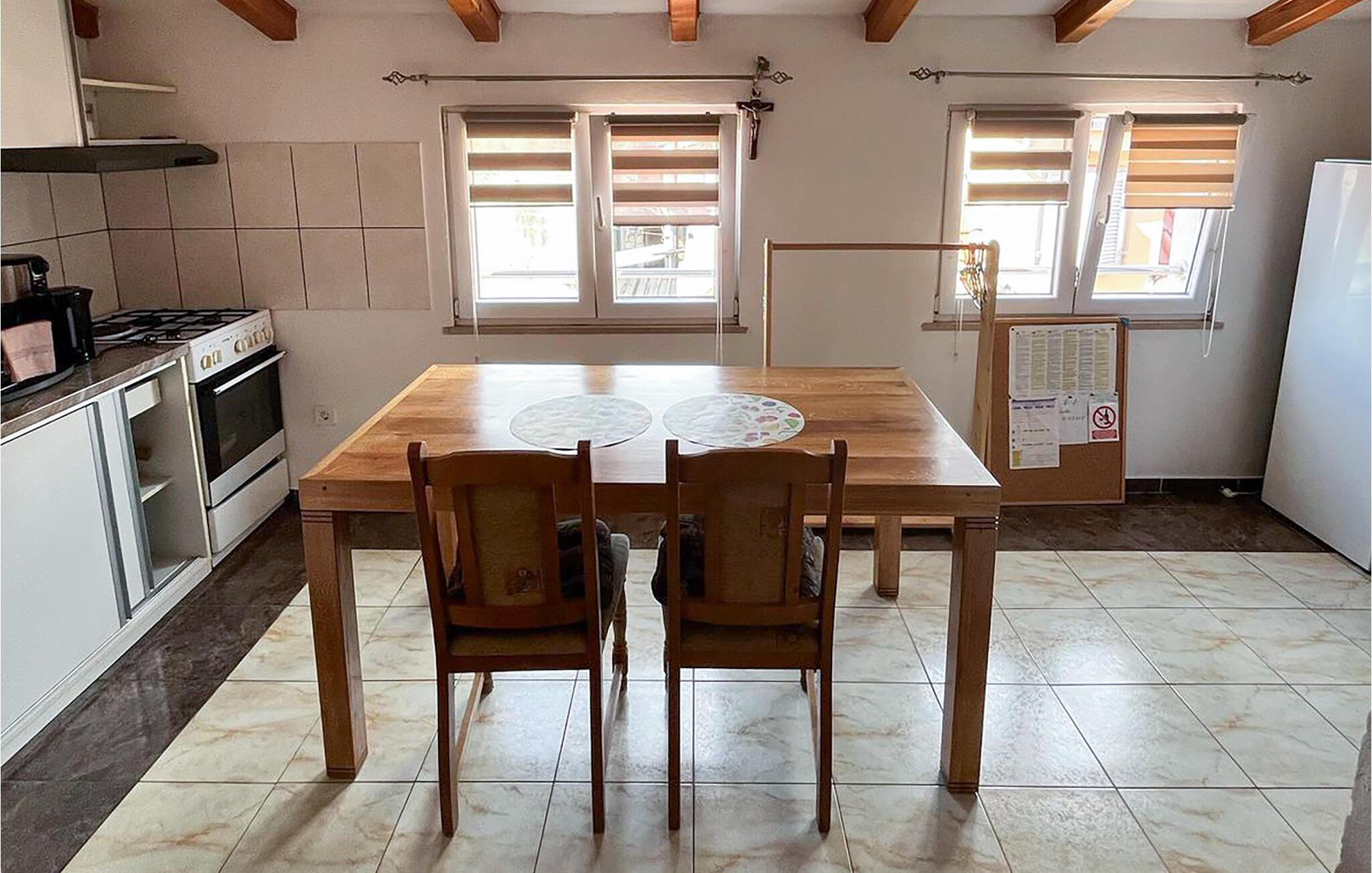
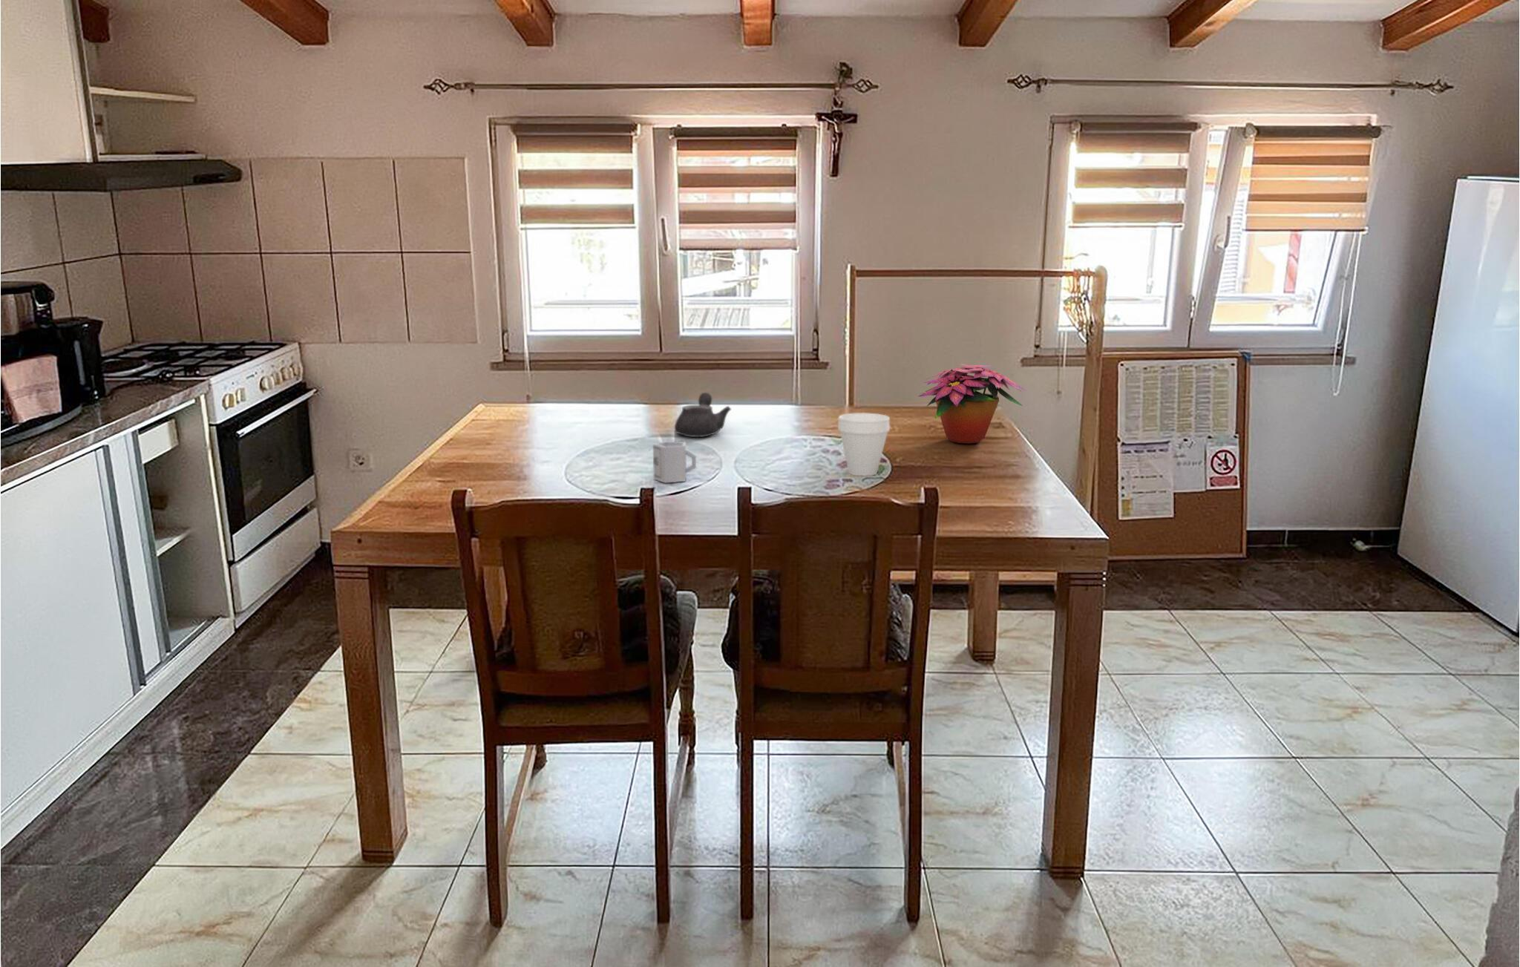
+ cup (675, 461)
+ teapot (702, 414)
+ flower arrangement (966, 401)
+ cup (863, 444)
